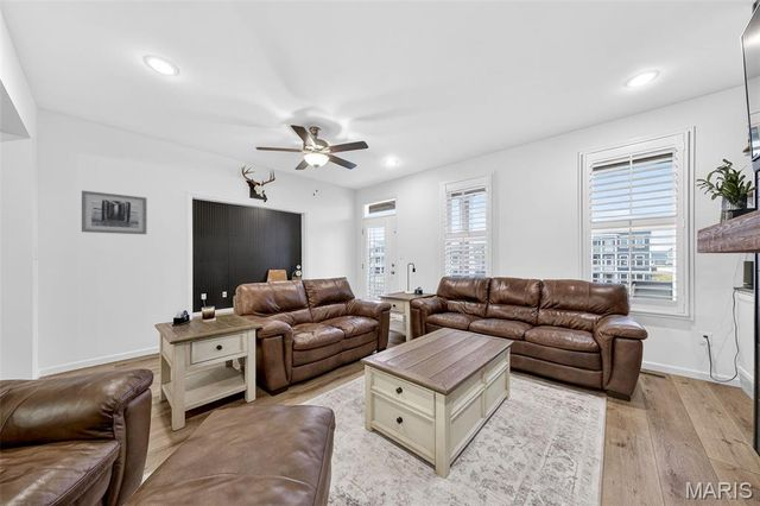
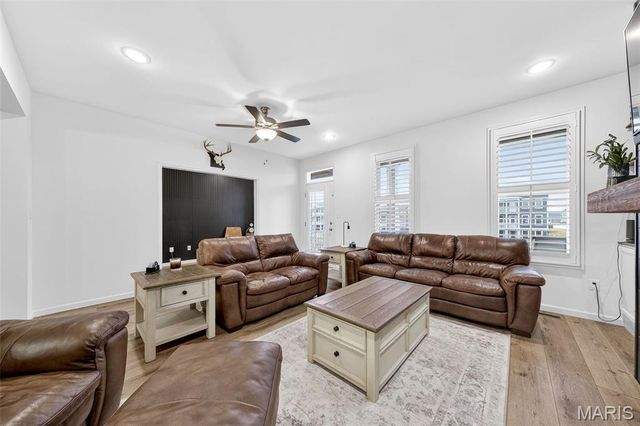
- wall art (115, 214)
